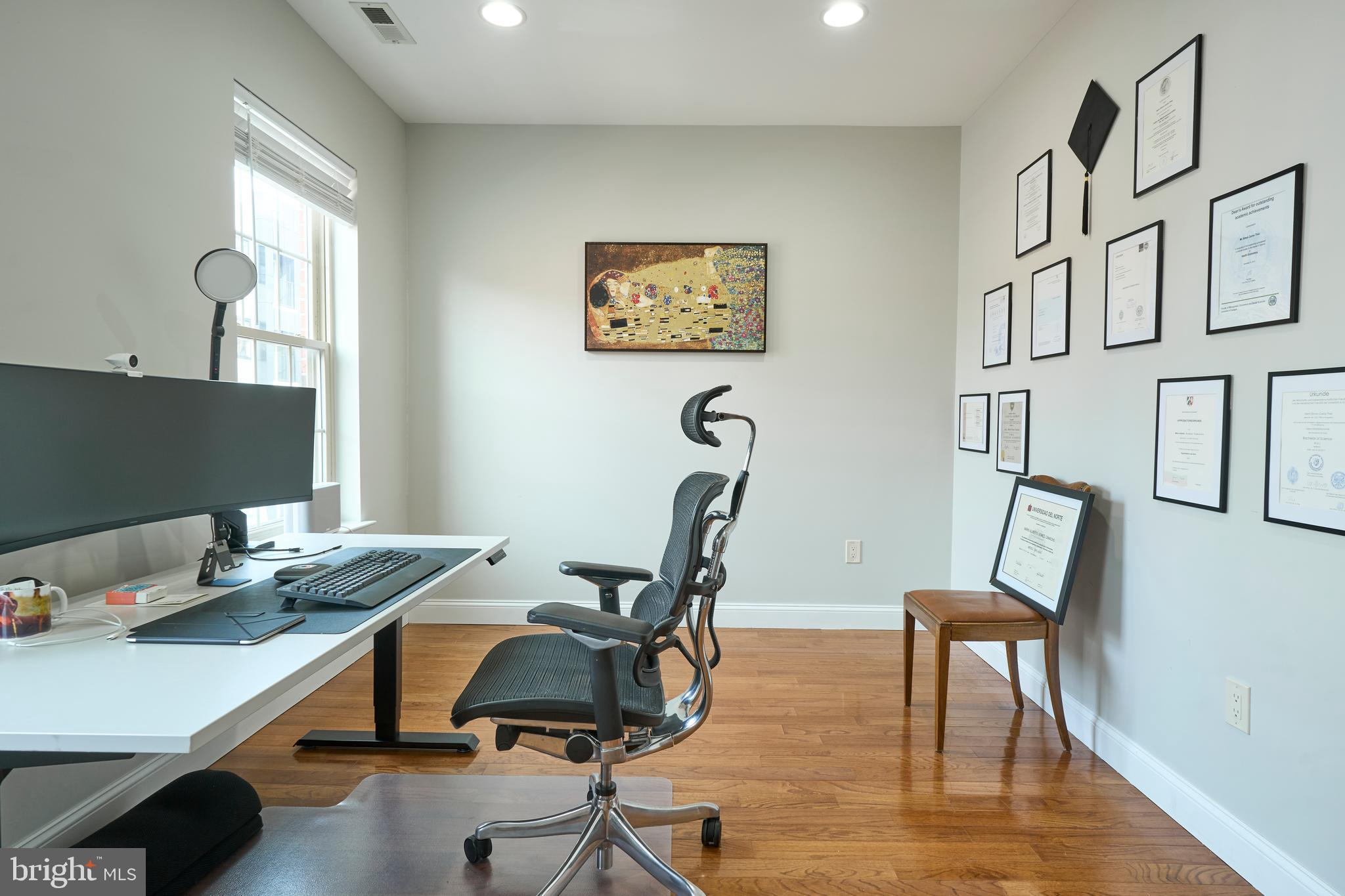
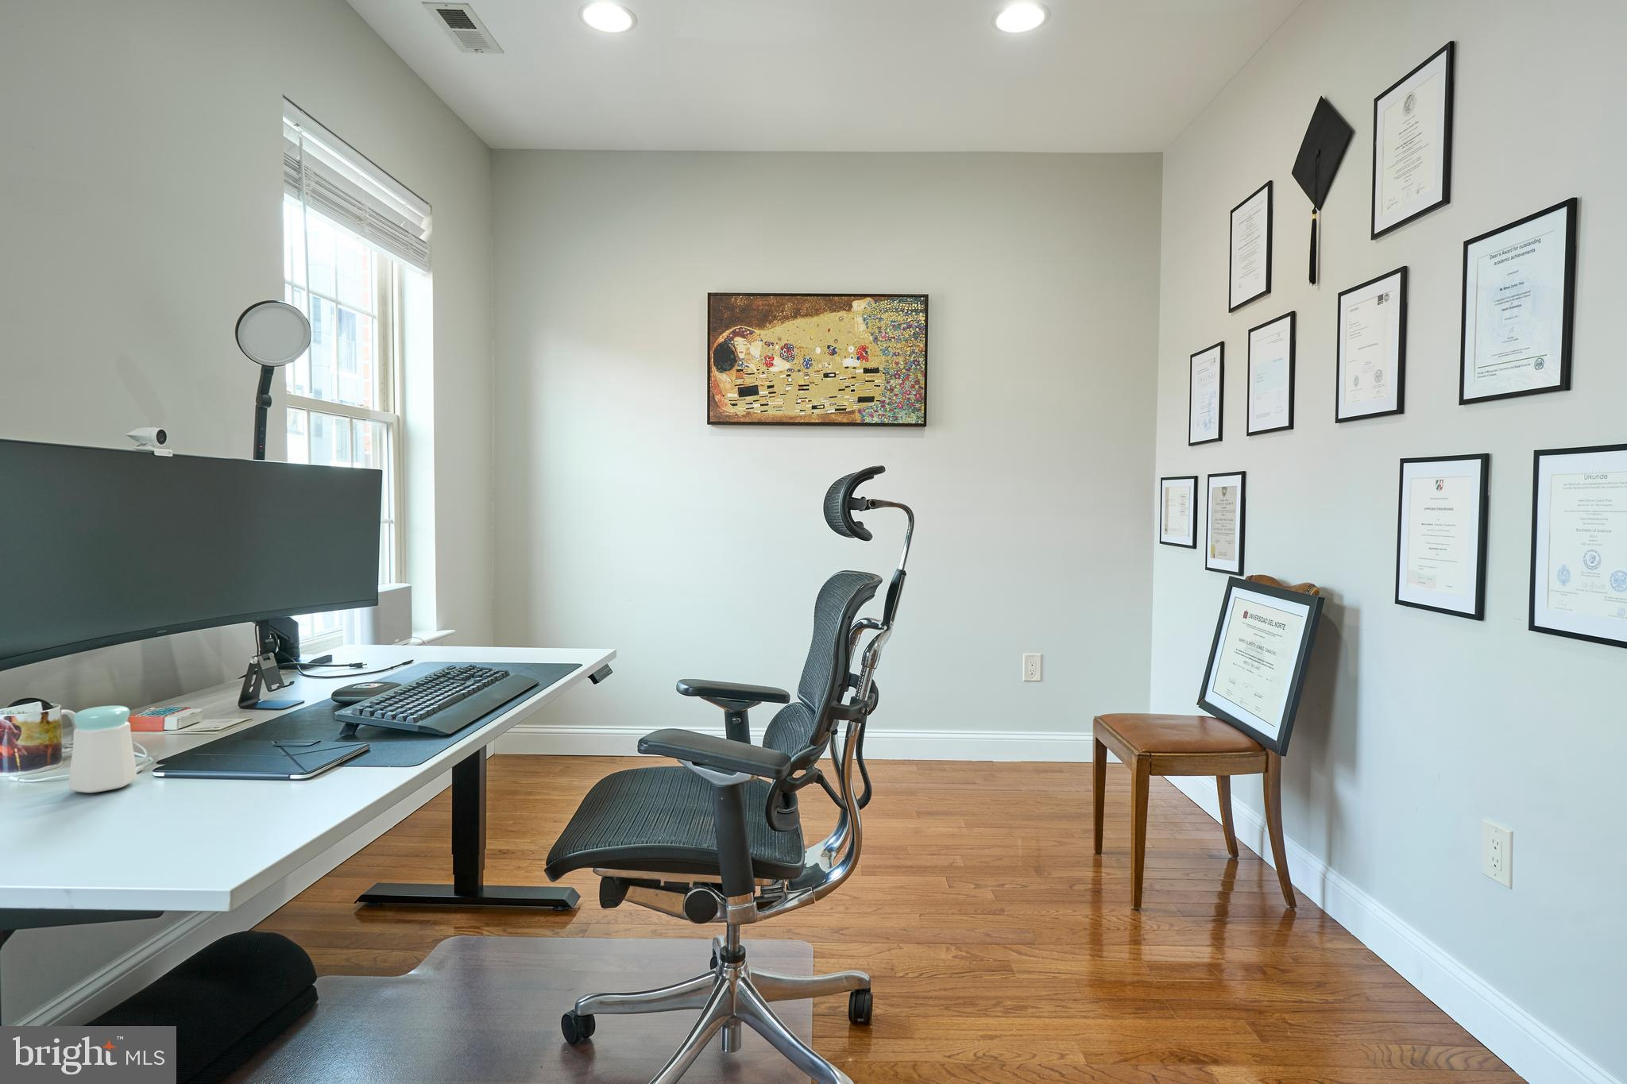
+ salt shaker (103, 748)
